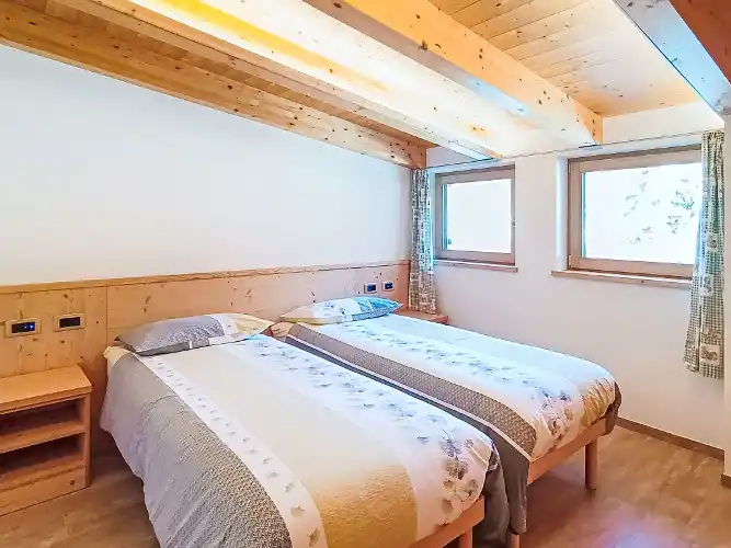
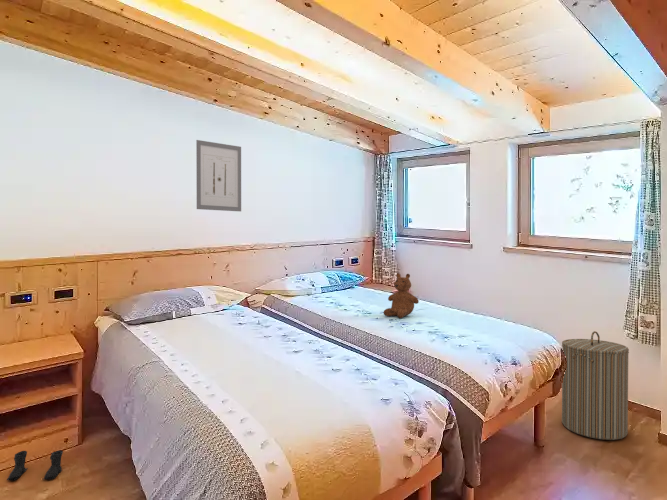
+ wall art (219, 176)
+ teddy bear (399, 294)
+ boots (27, 468)
+ laundry hamper (593, 379)
